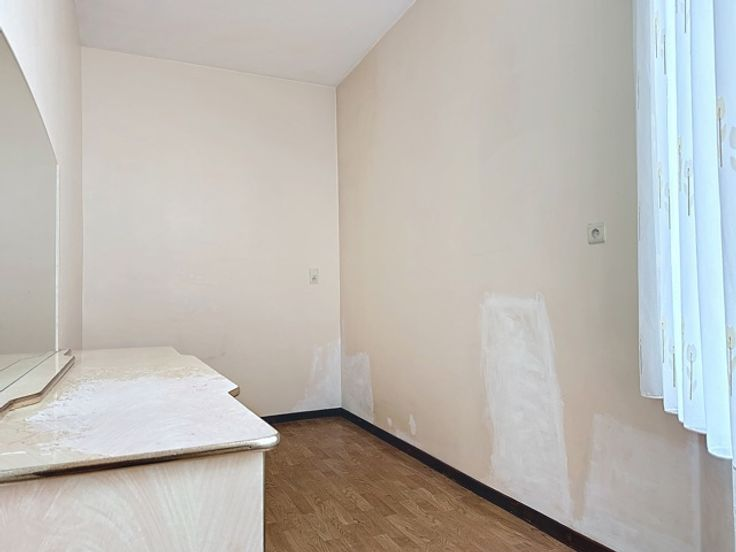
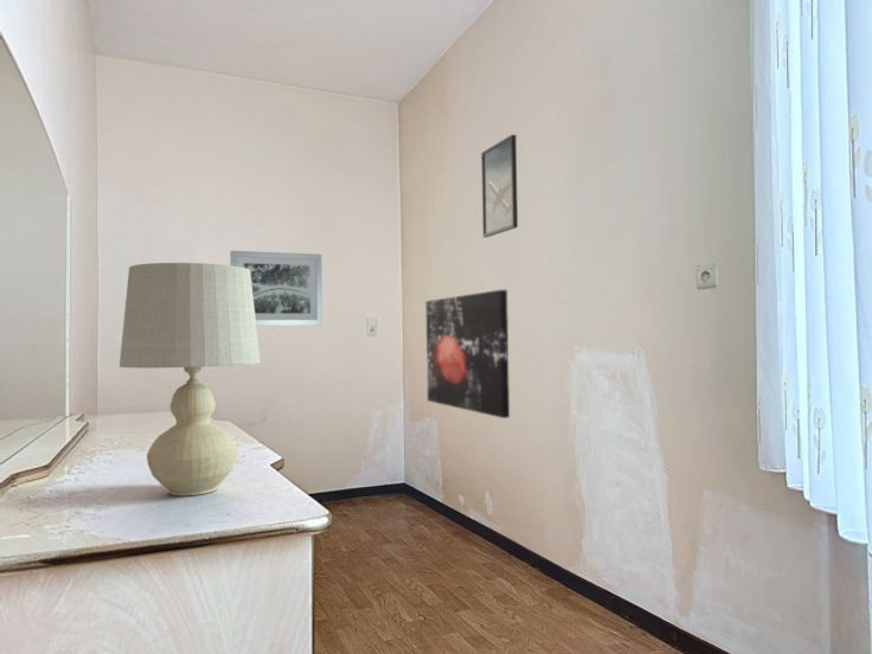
+ table lamp (192, 379)
+ wall art (277, 288)
+ wall art (462, 352)
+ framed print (498, 188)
